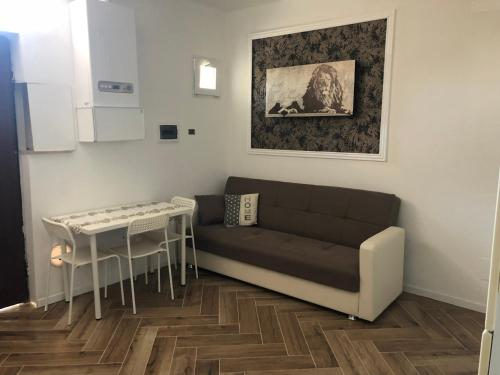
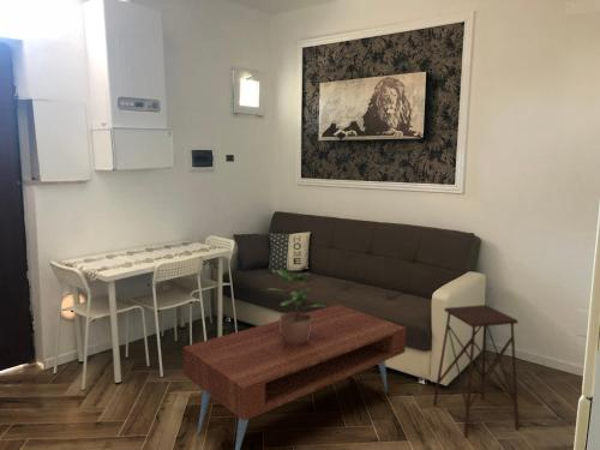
+ coffee table (300, 374)
+ potted plant (292, 302)
+ side table (475, 365)
